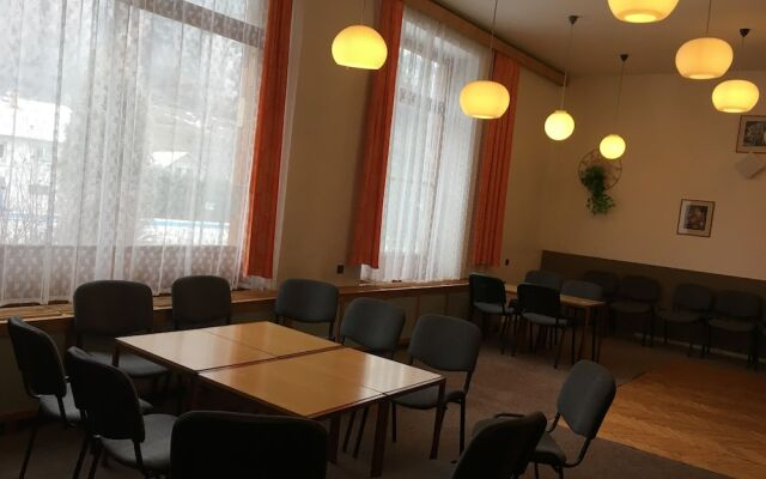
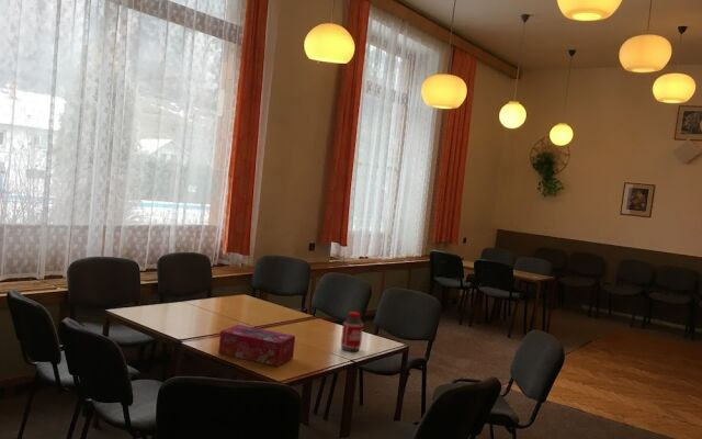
+ bottle (352, 330)
+ tissue box (257, 344)
